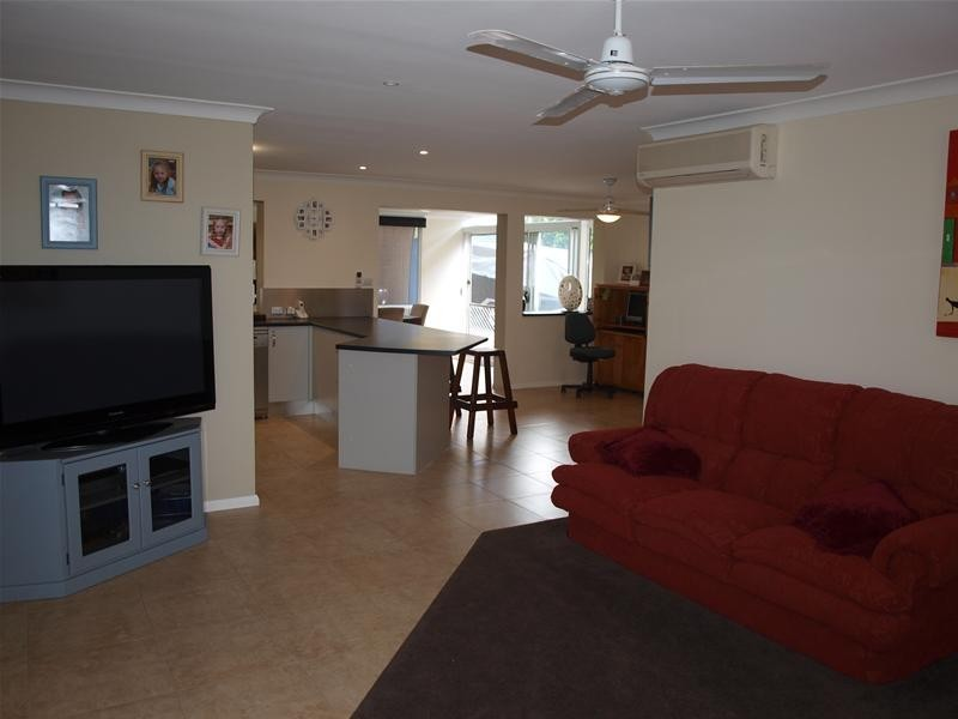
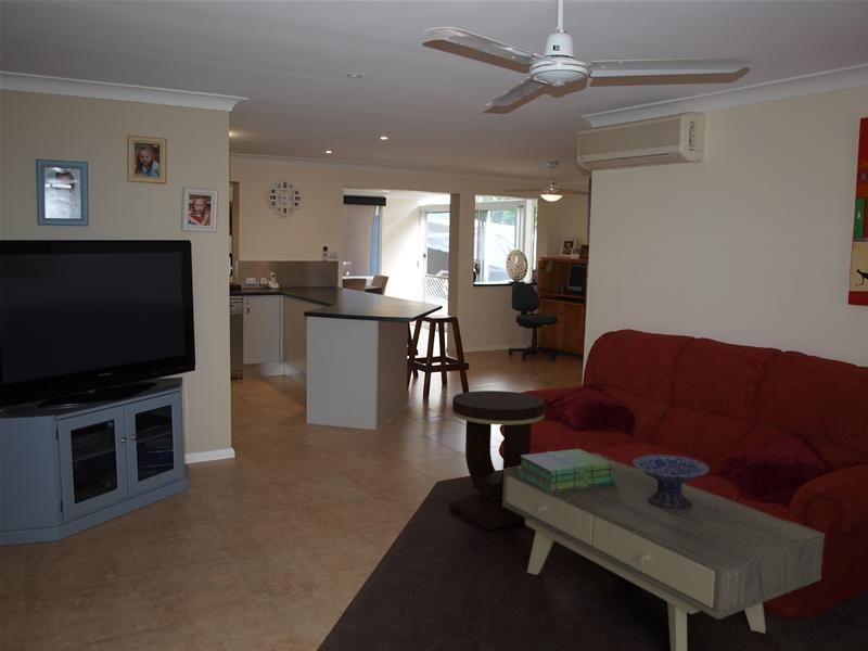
+ decorative bowl (668, 483)
+ stack of books (565, 469)
+ coffee table (639, 548)
+ side table (490, 456)
